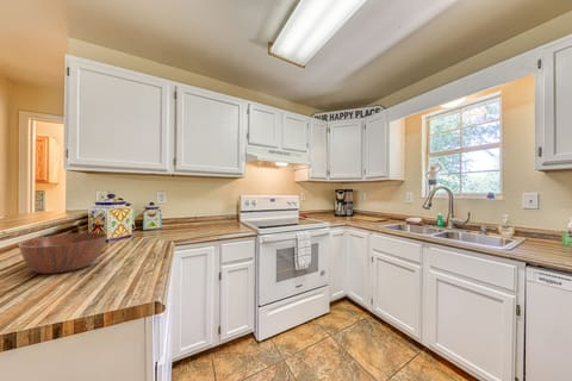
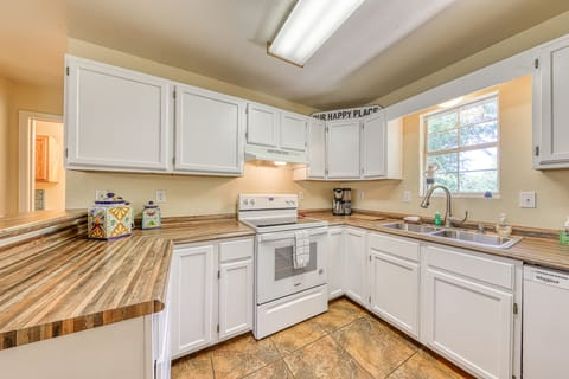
- bowl (67, 252)
